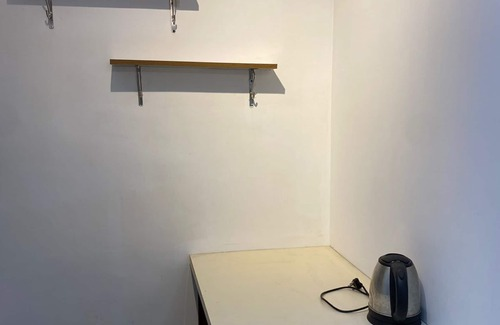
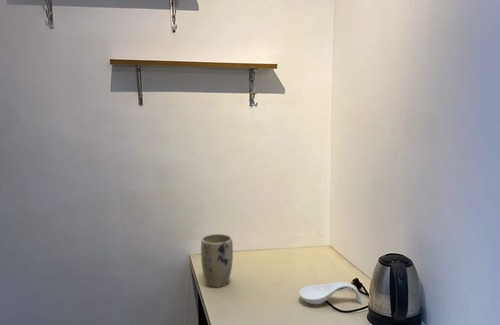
+ spoon rest (329, 292)
+ plant pot (217, 260)
